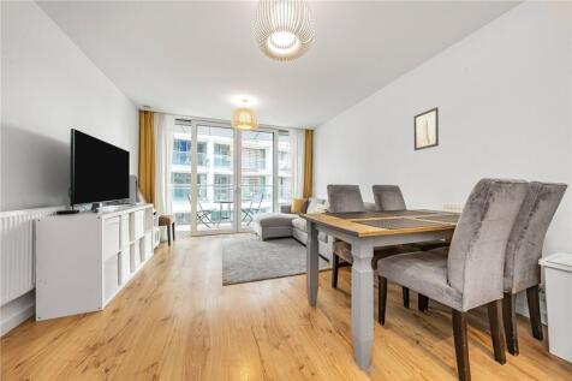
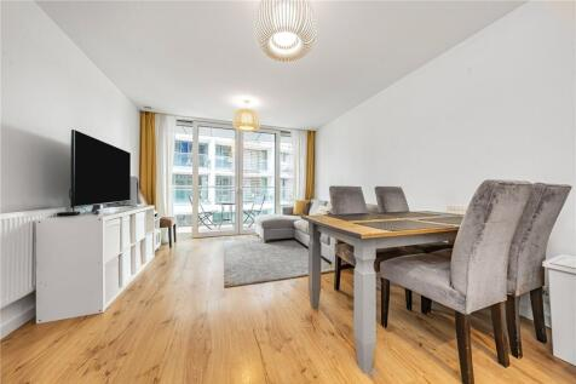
- wall art (425, 130)
